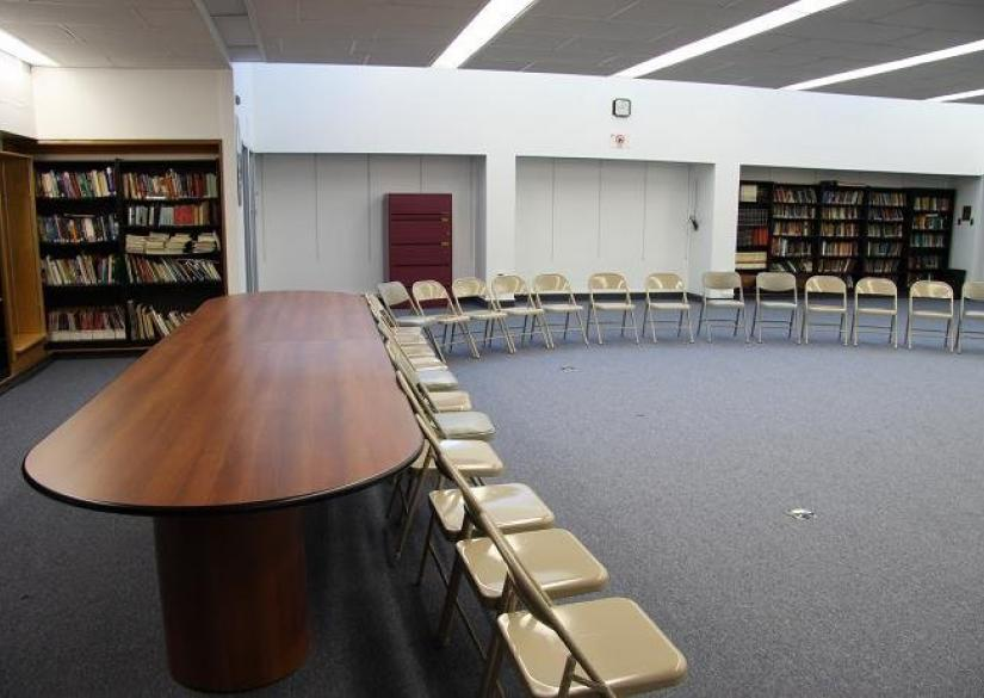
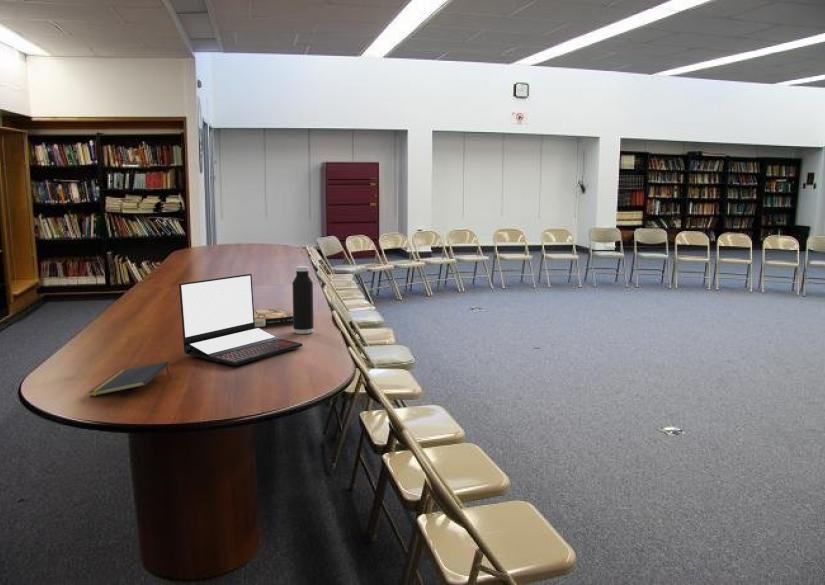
+ laptop (243, 316)
+ notepad (131, 377)
+ book (256, 318)
+ water bottle (302, 299)
